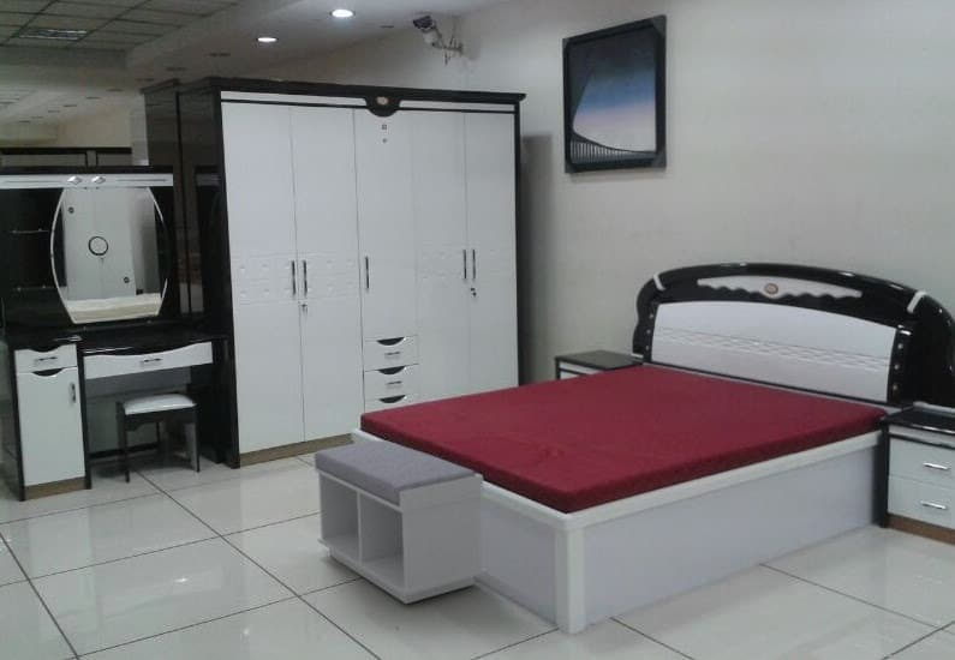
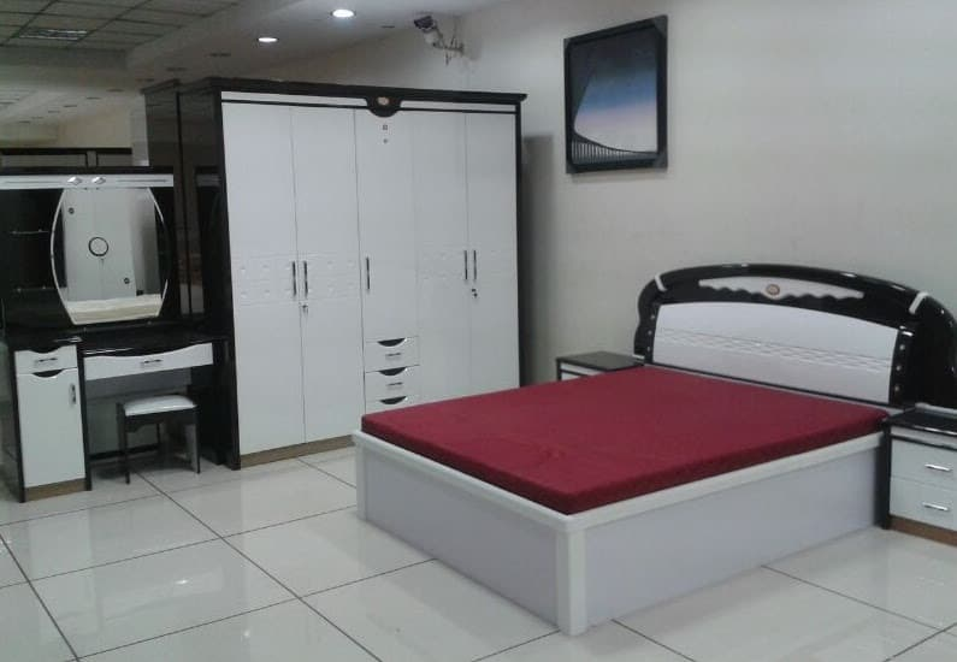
- bench (394, 514)
